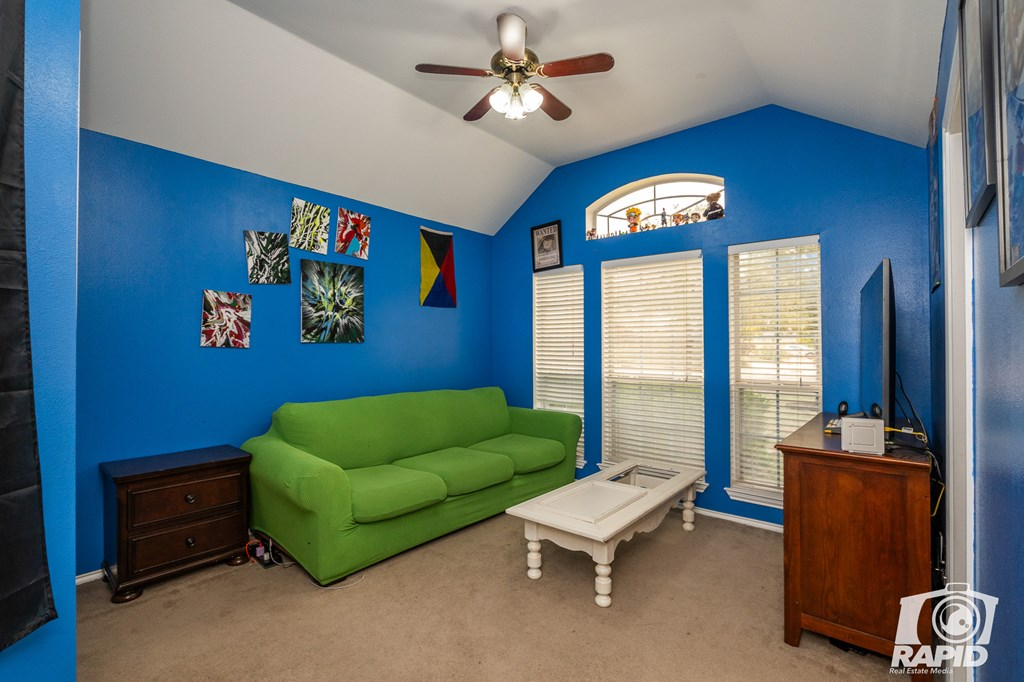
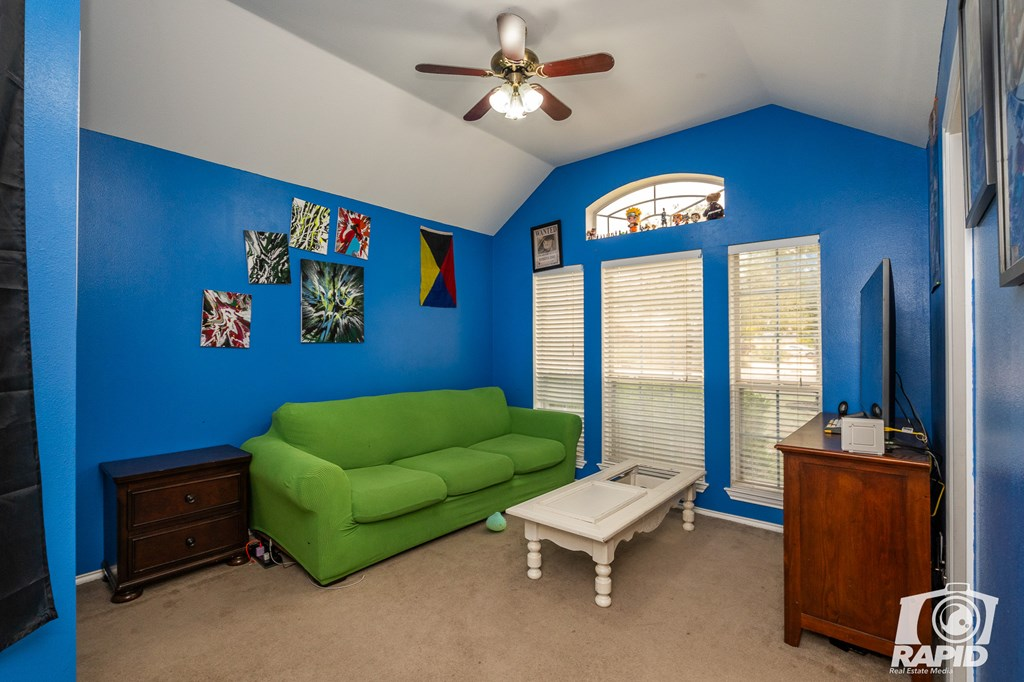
+ plush toy (496, 520)
